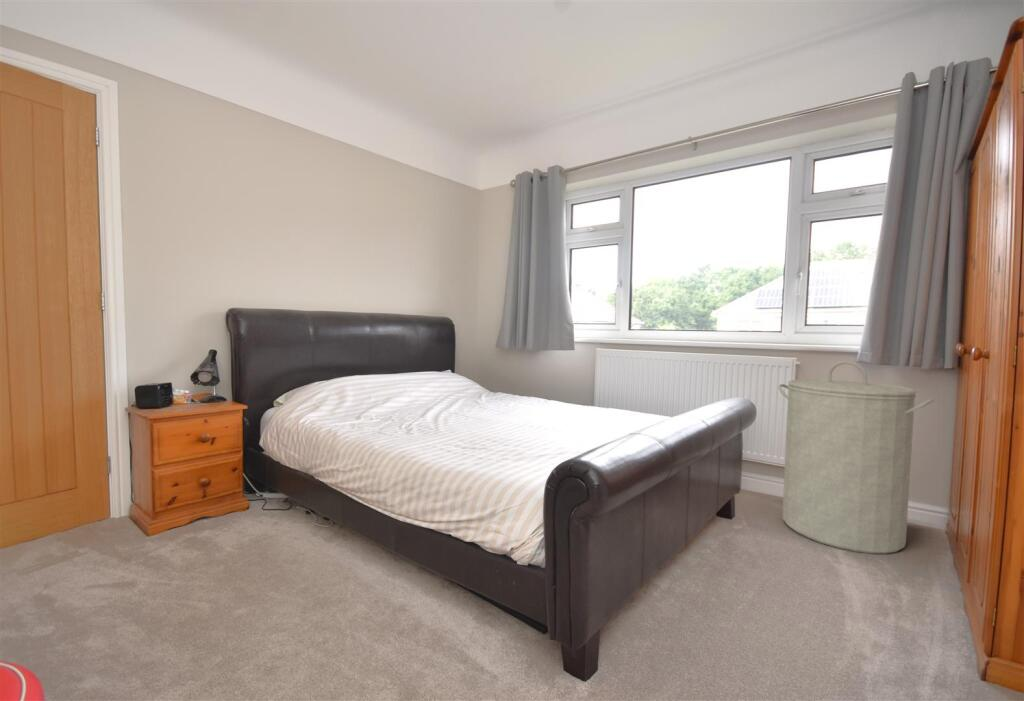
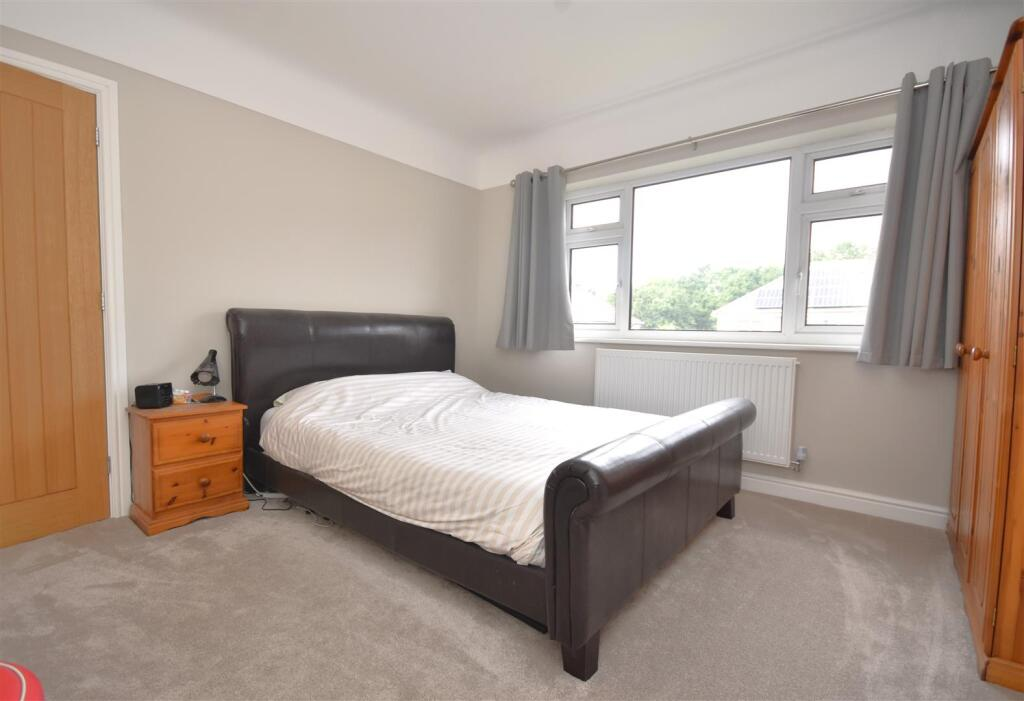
- laundry hamper (844, 446)
